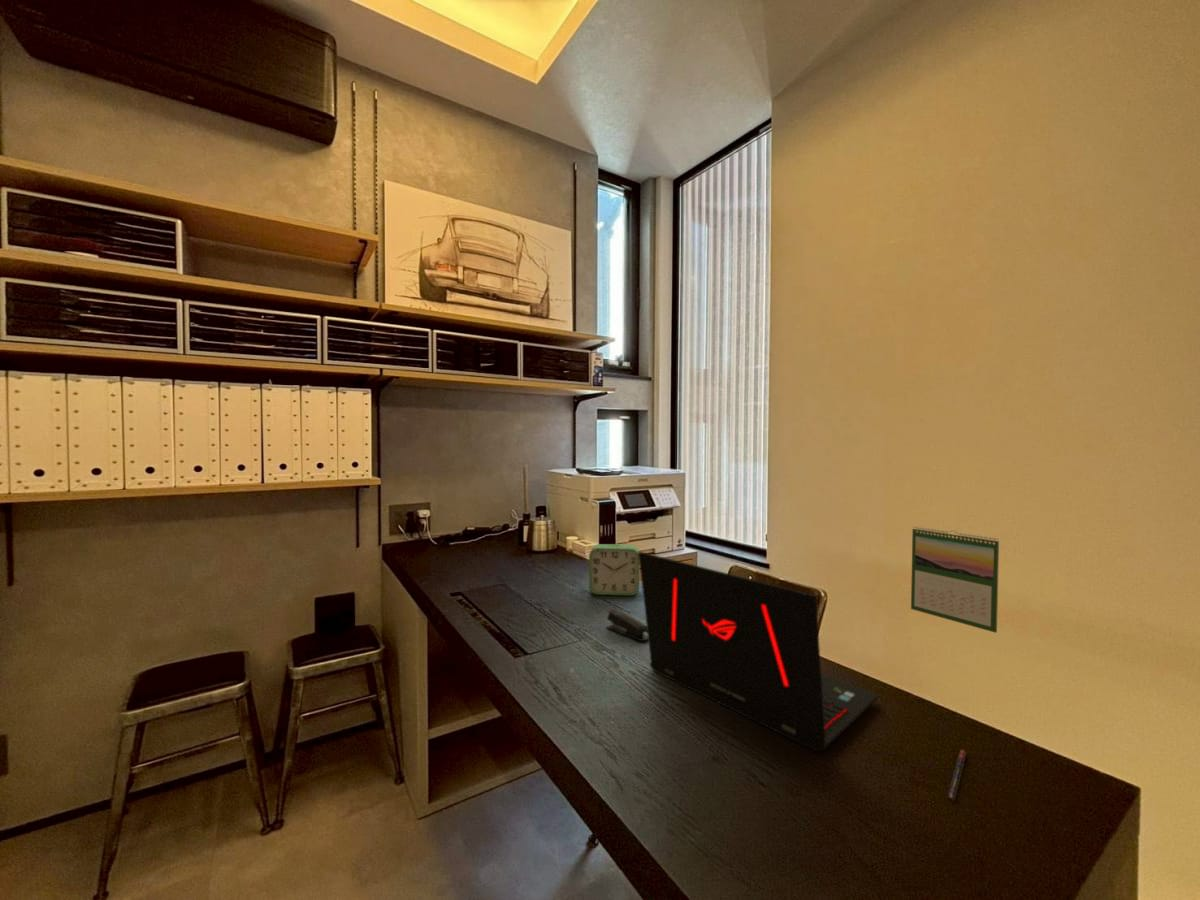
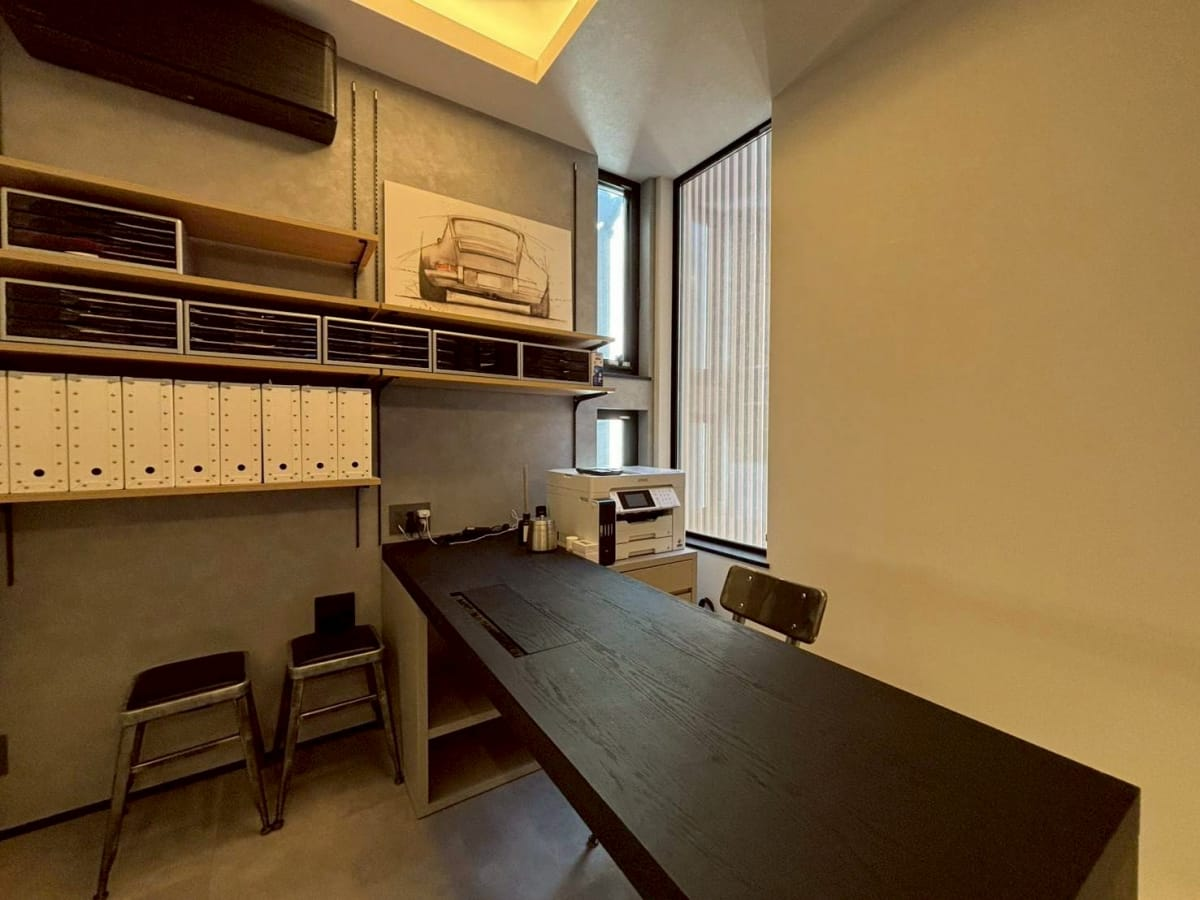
- alarm clock (614, 568)
- pen (957, 772)
- stapler (627, 623)
- laptop (752, 623)
- calendar (952, 575)
